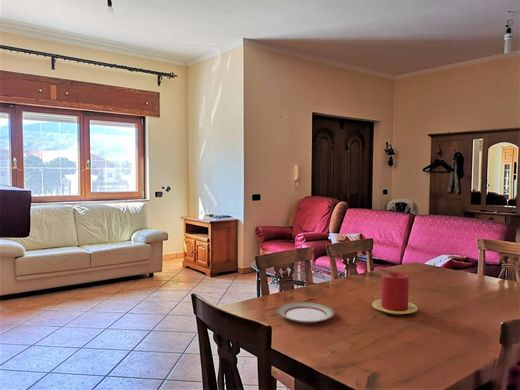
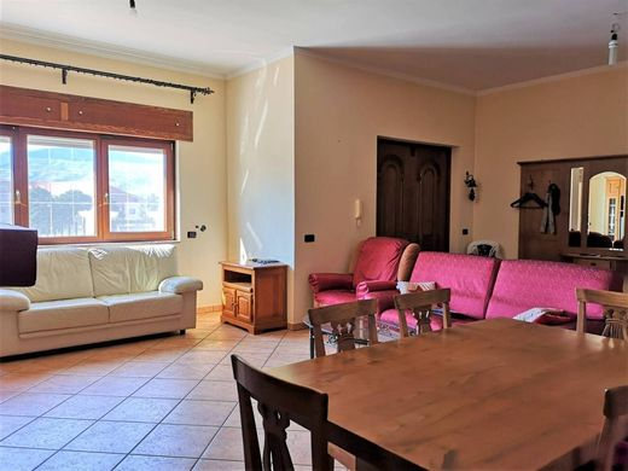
- plate (305, 313)
- candle (394, 292)
